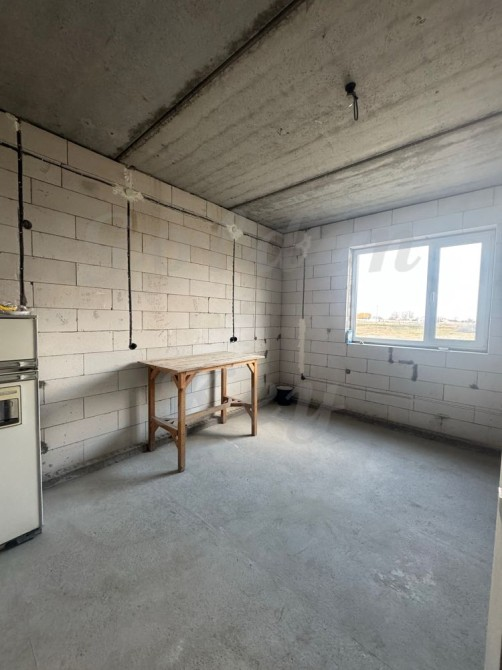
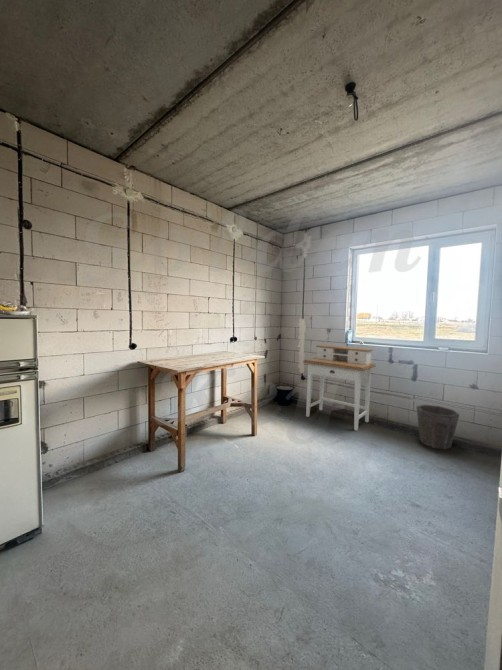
+ waste bin (435, 426)
+ desk (338, 378)
